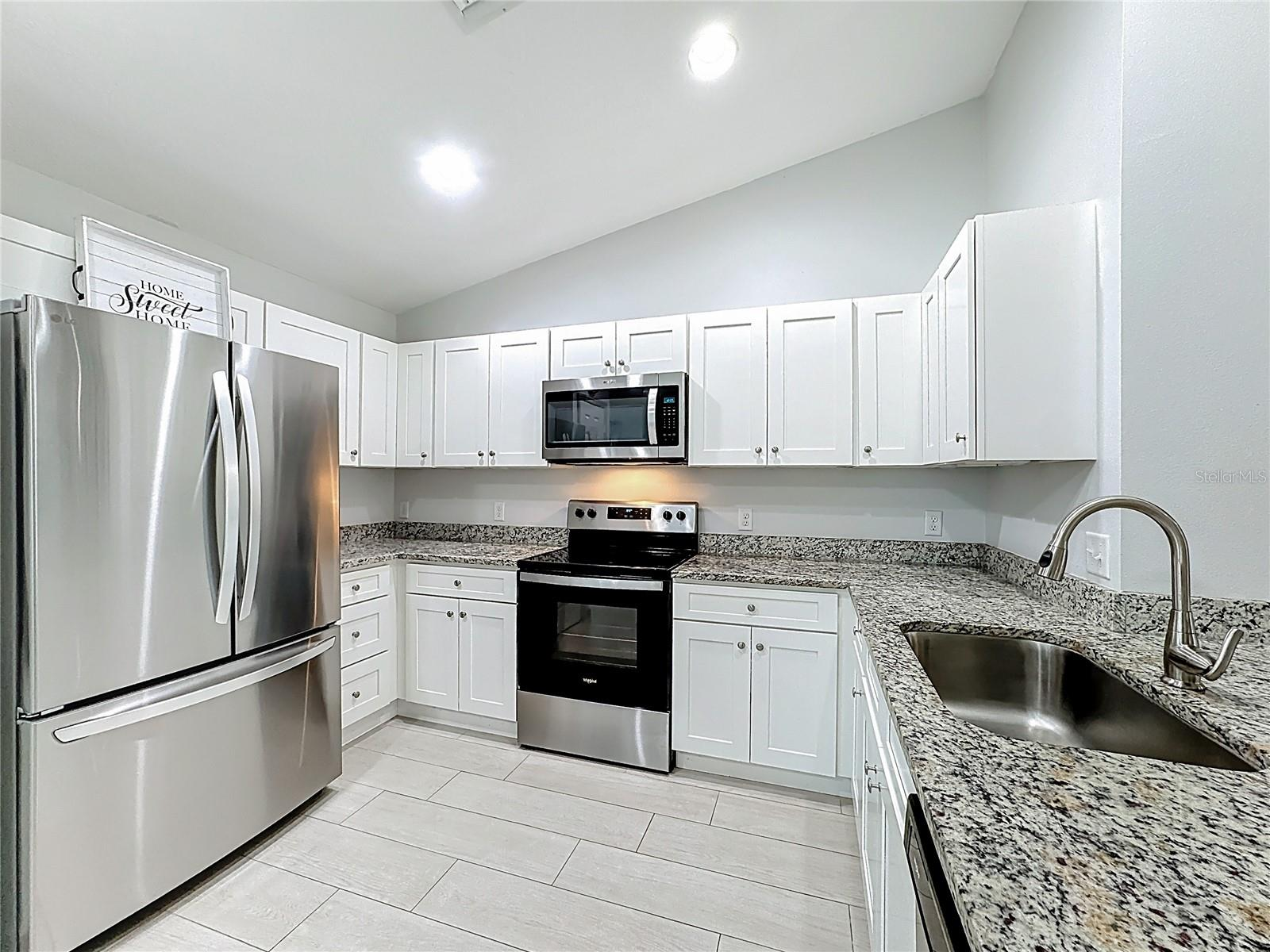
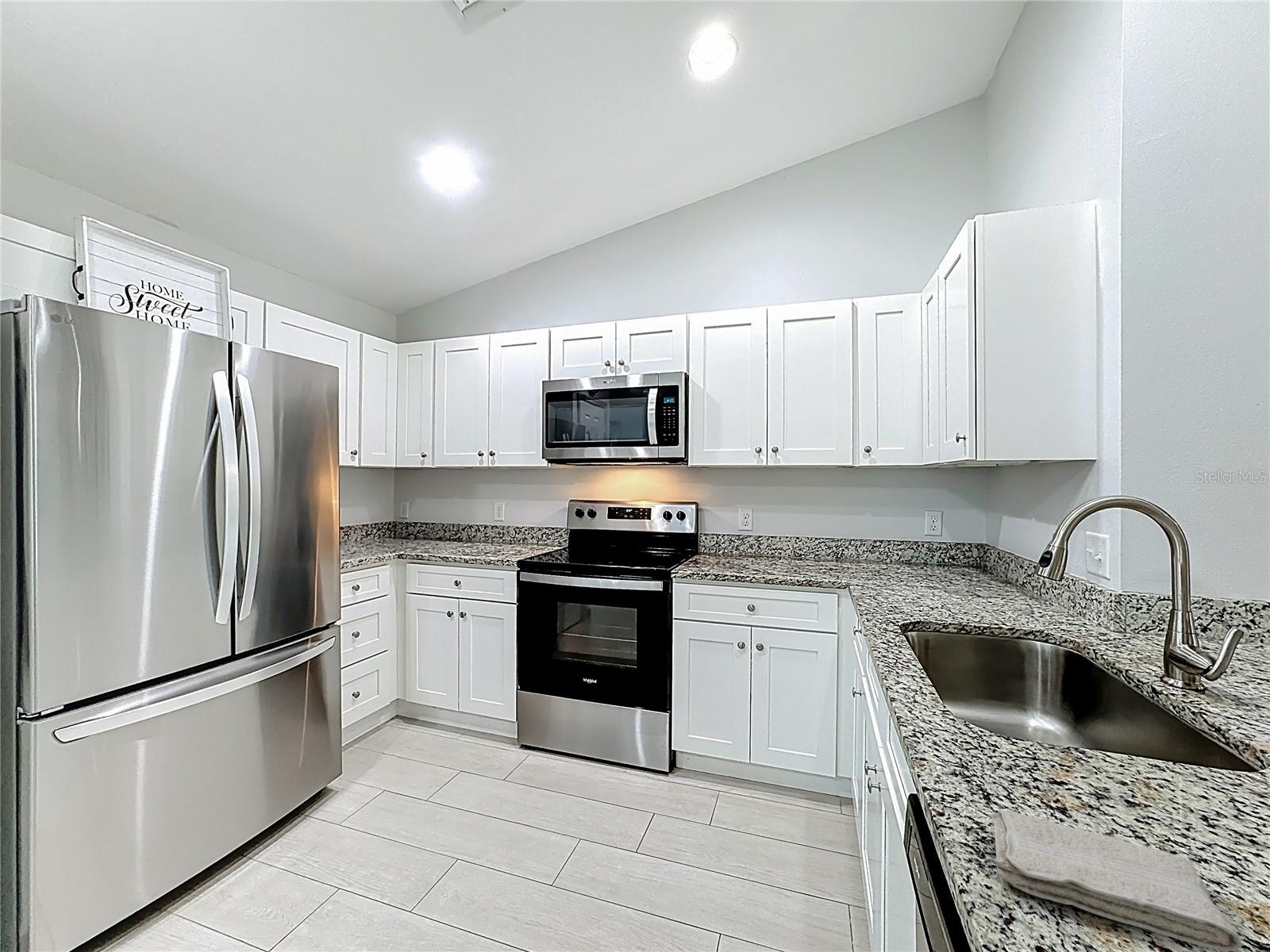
+ washcloth (1095, 868)
